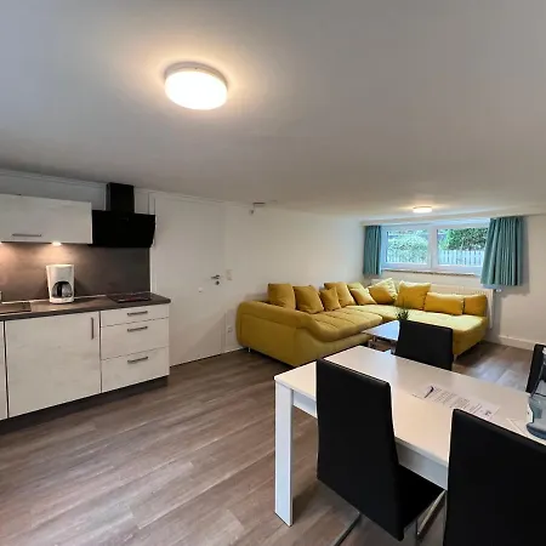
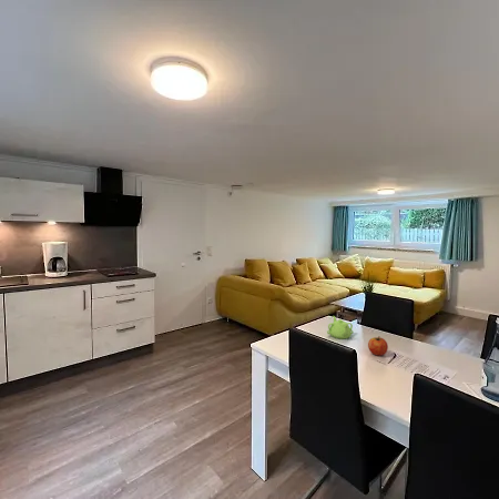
+ fruit (377, 345)
+ teapot (339, 327)
